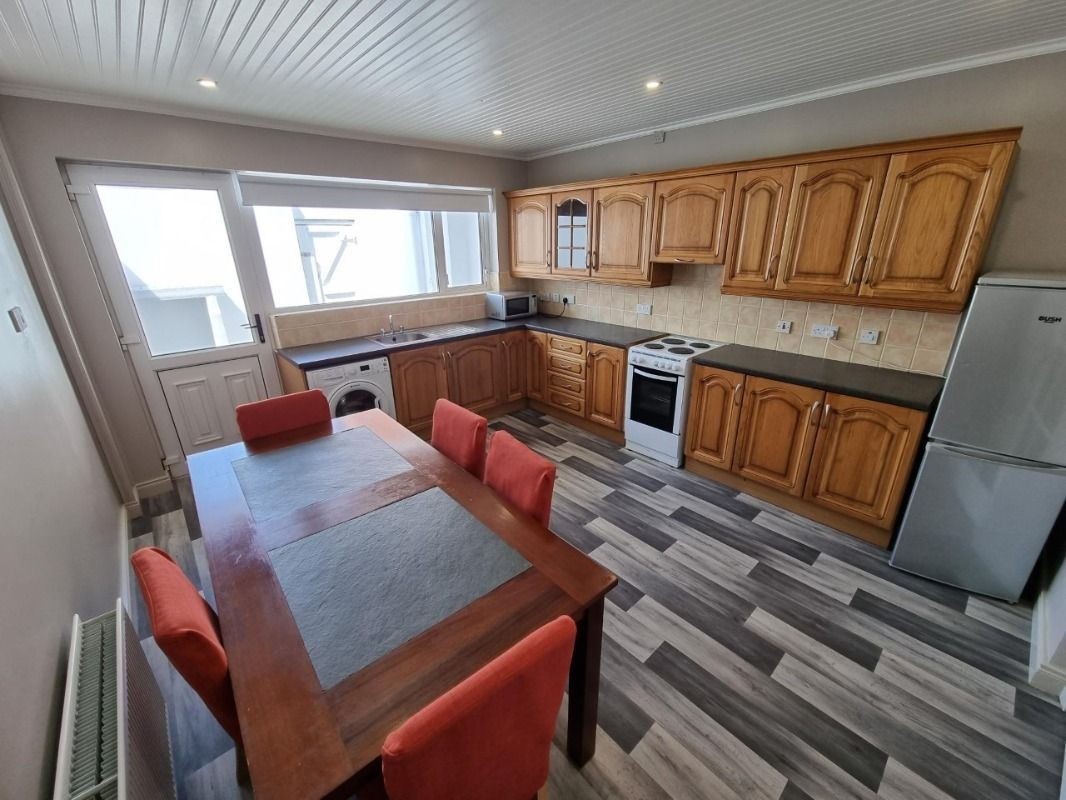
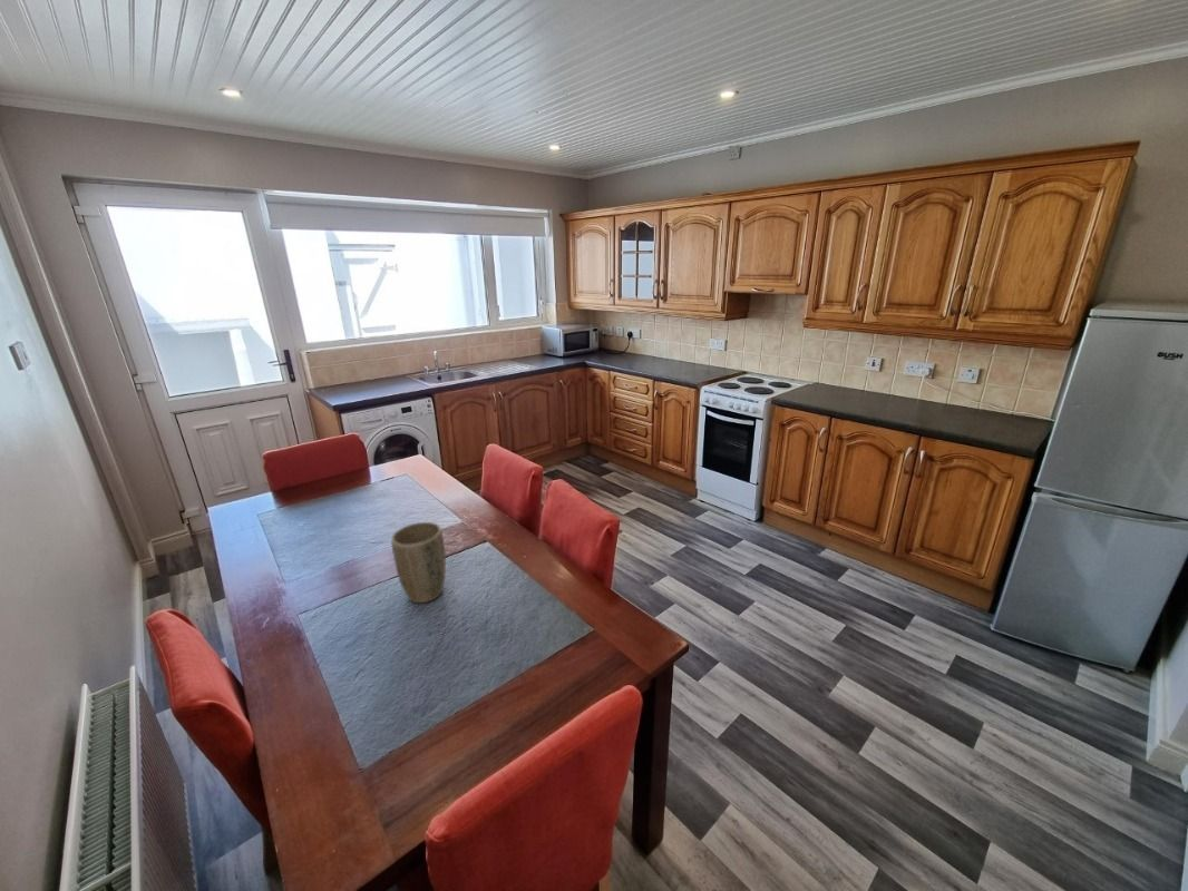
+ plant pot (421, 564)
